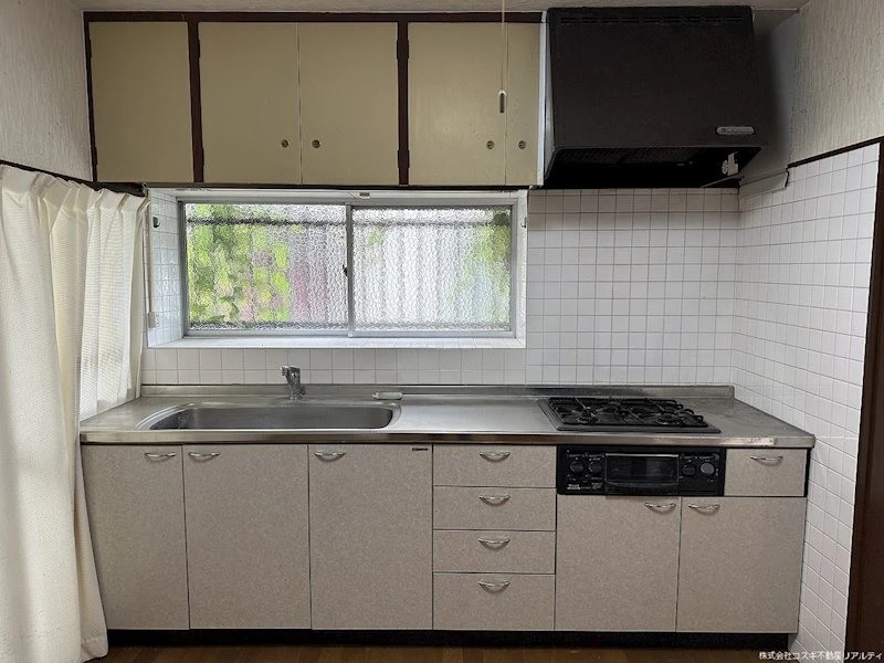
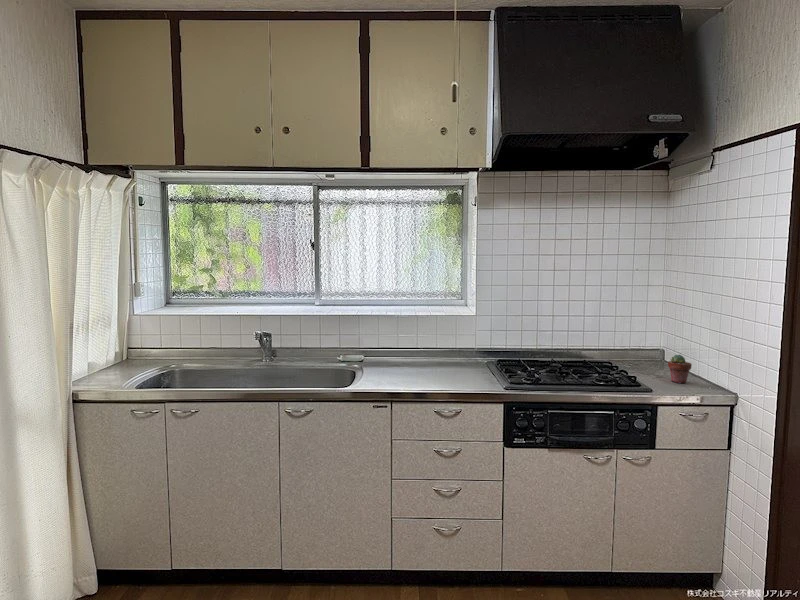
+ potted succulent (679, 368)
